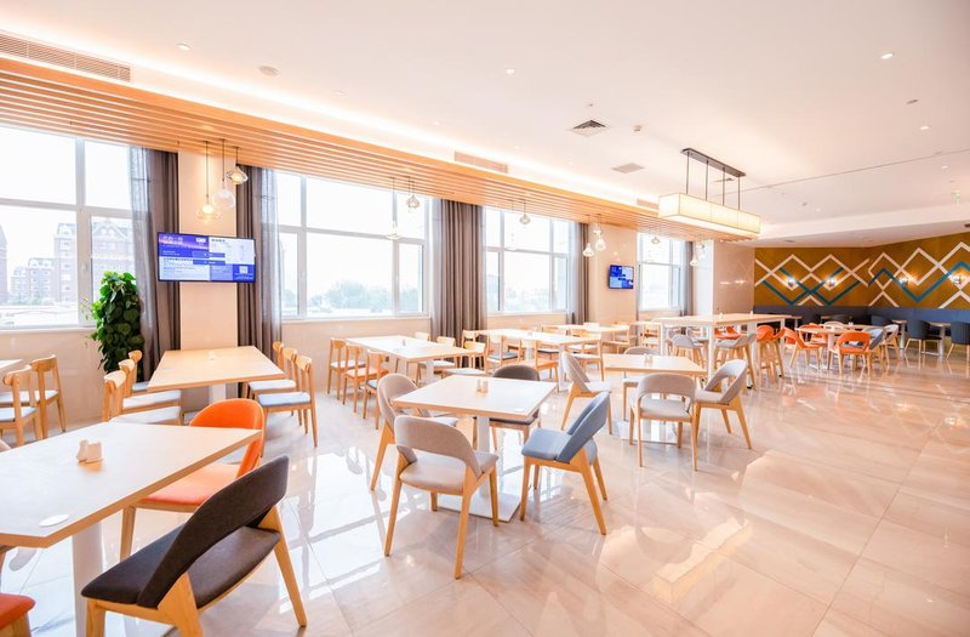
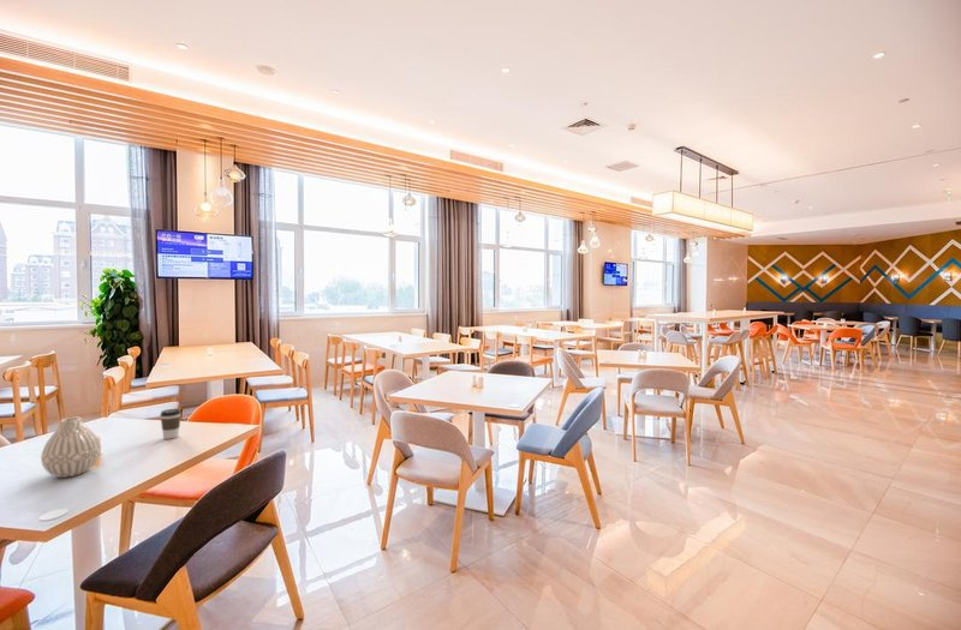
+ coffee cup (171, 424)
+ vase (71, 445)
